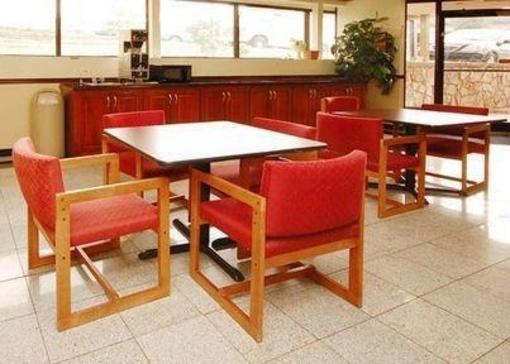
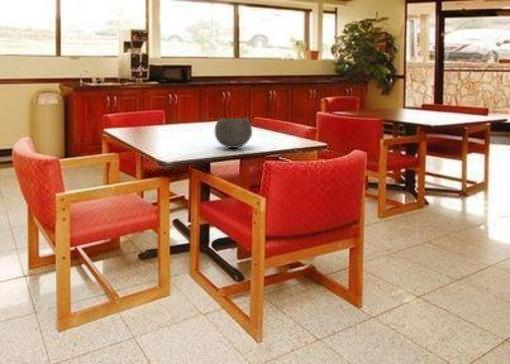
+ bowl (233, 133)
